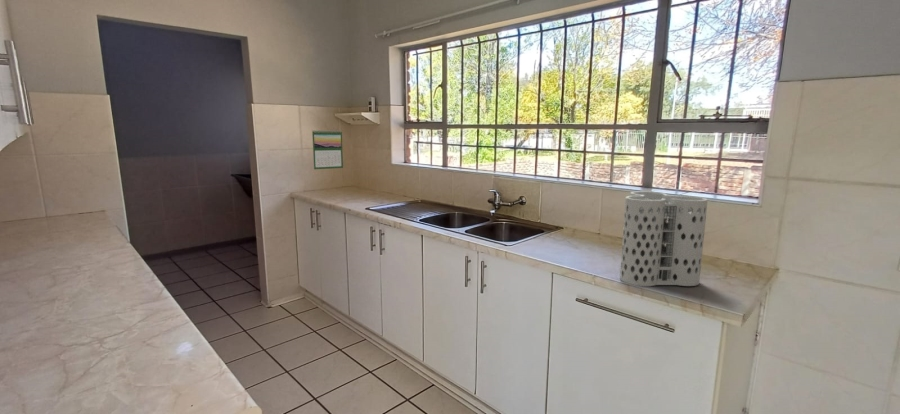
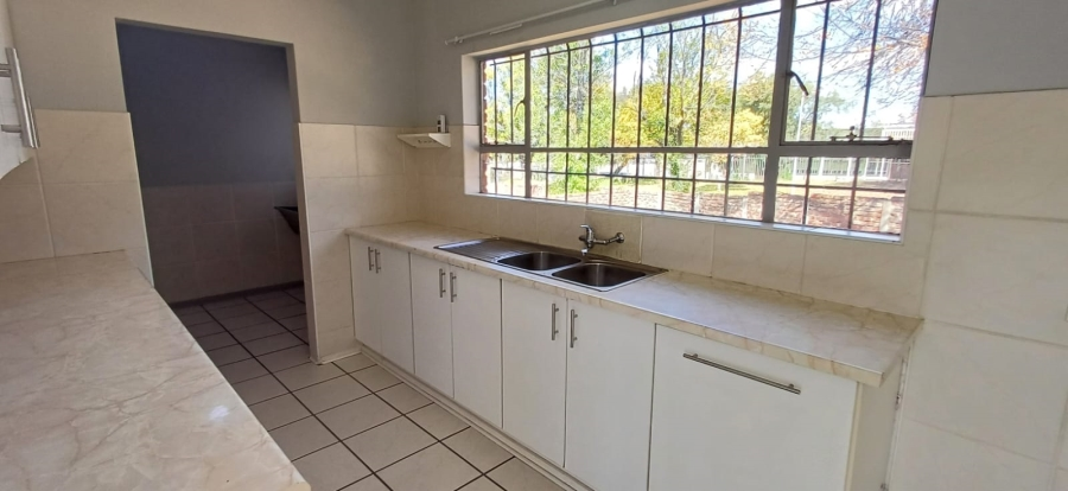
- utensil holder (662, 237)
- calendar (328, 149)
